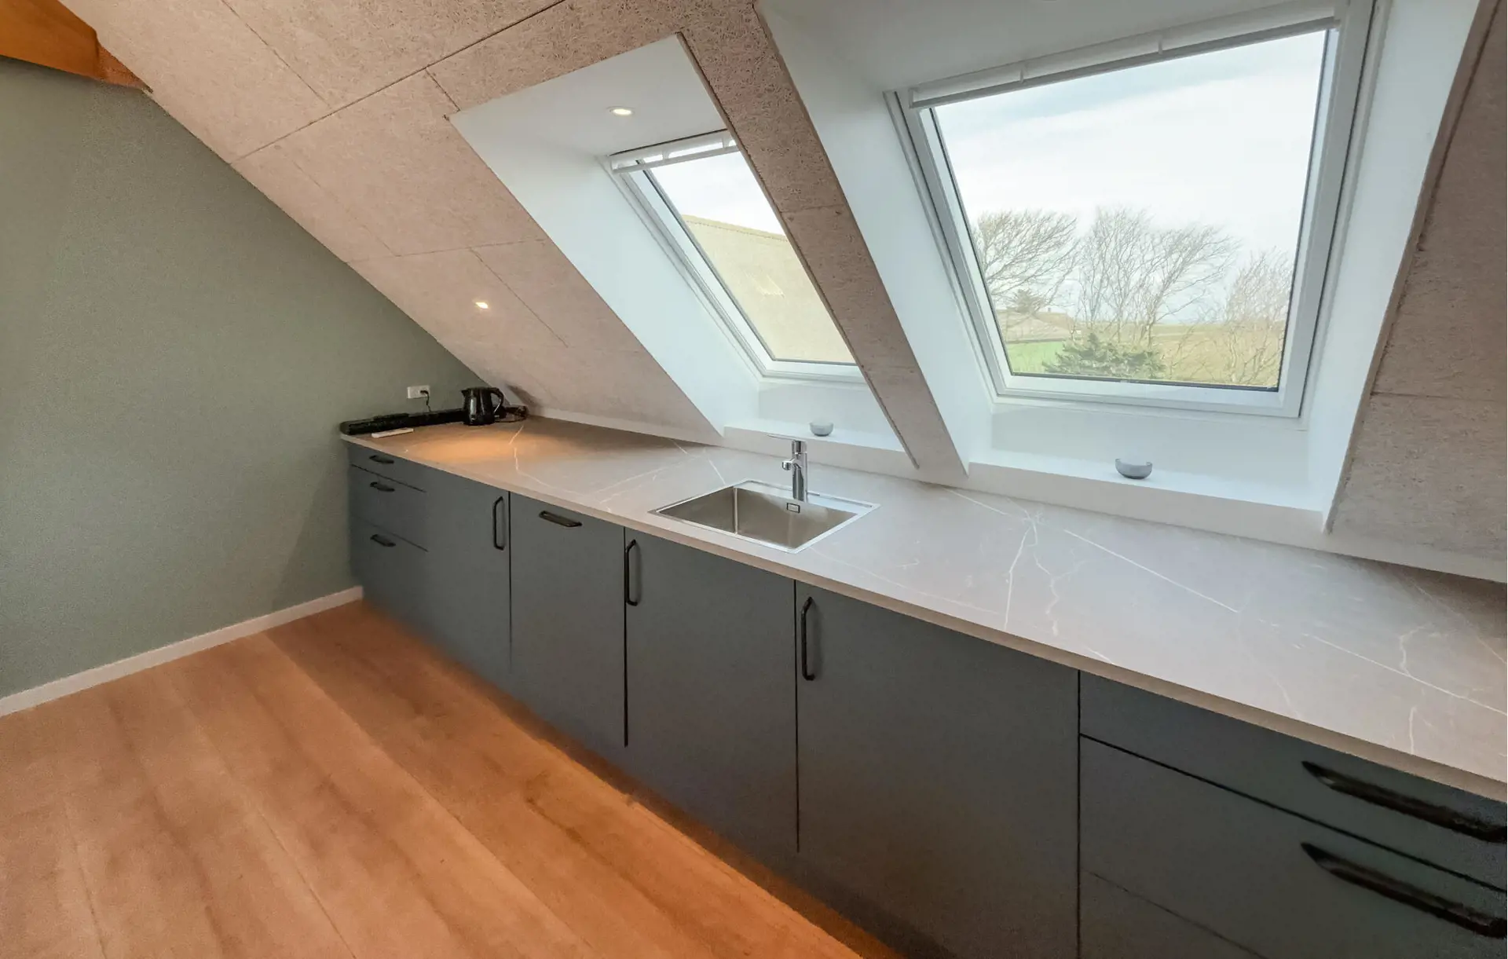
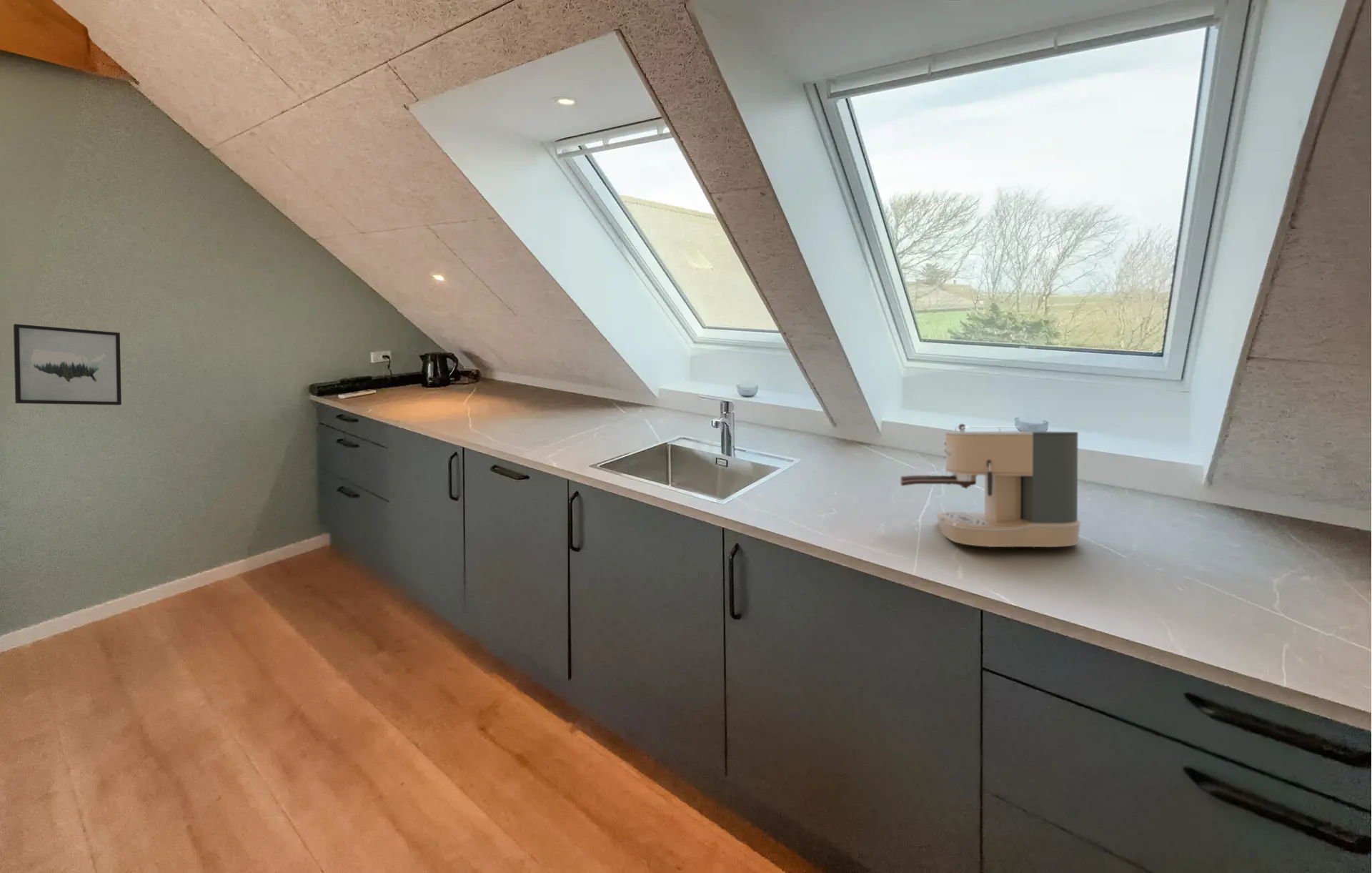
+ coffee maker (986, 480)
+ wall art (69, 366)
